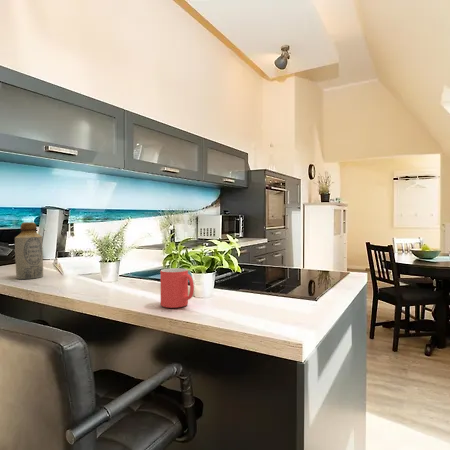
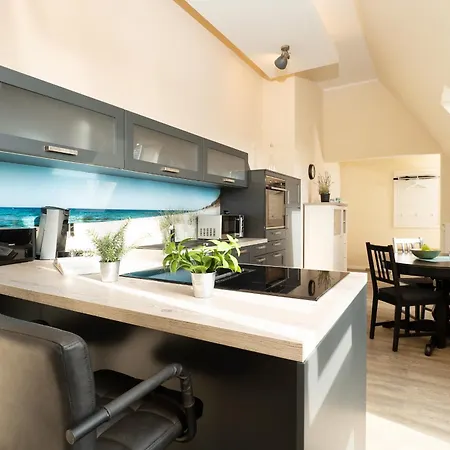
- bottle (29, 249)
- mug (178, 288)
